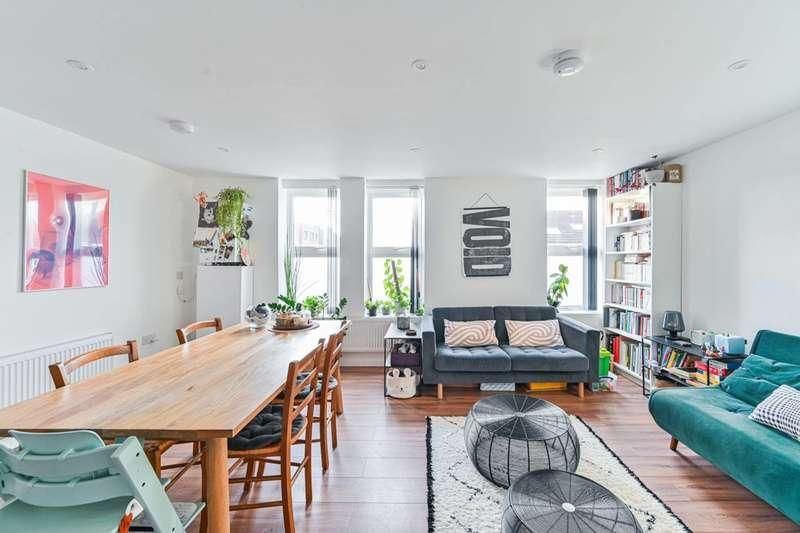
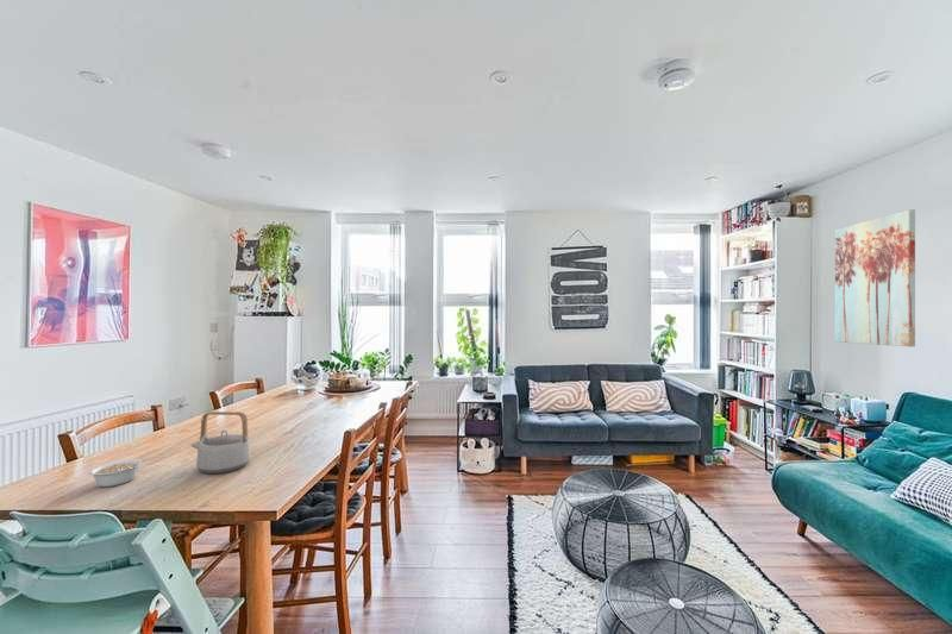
+ teapot (219, 439)
+ wall art (871, 282)
+ legume (118, 471)
